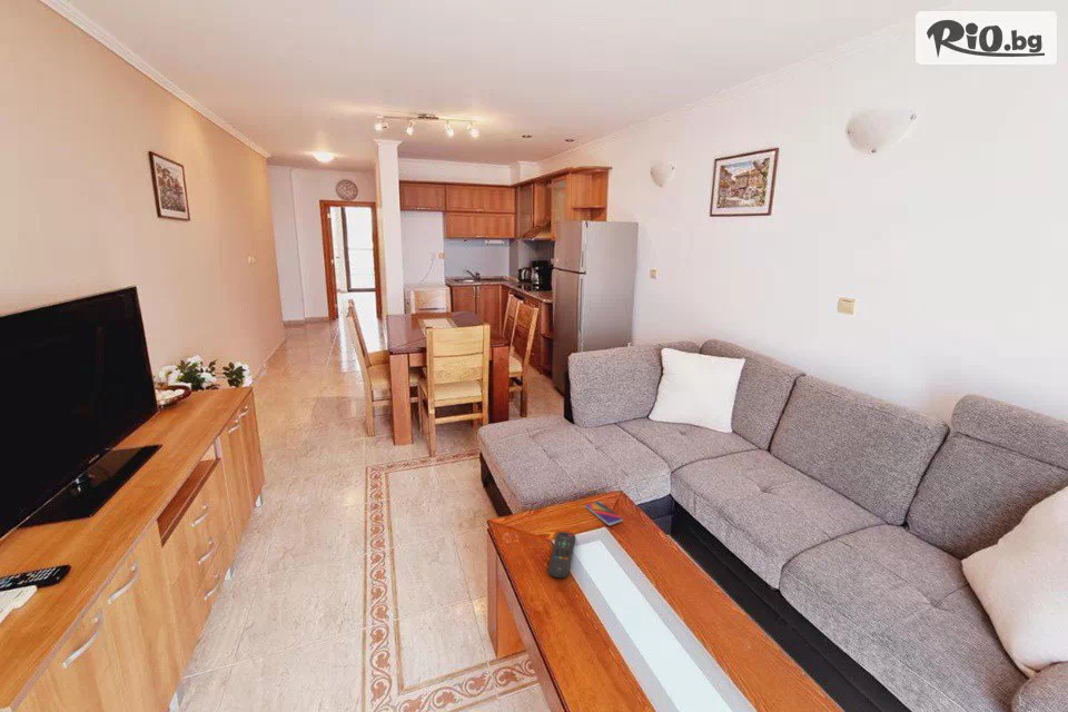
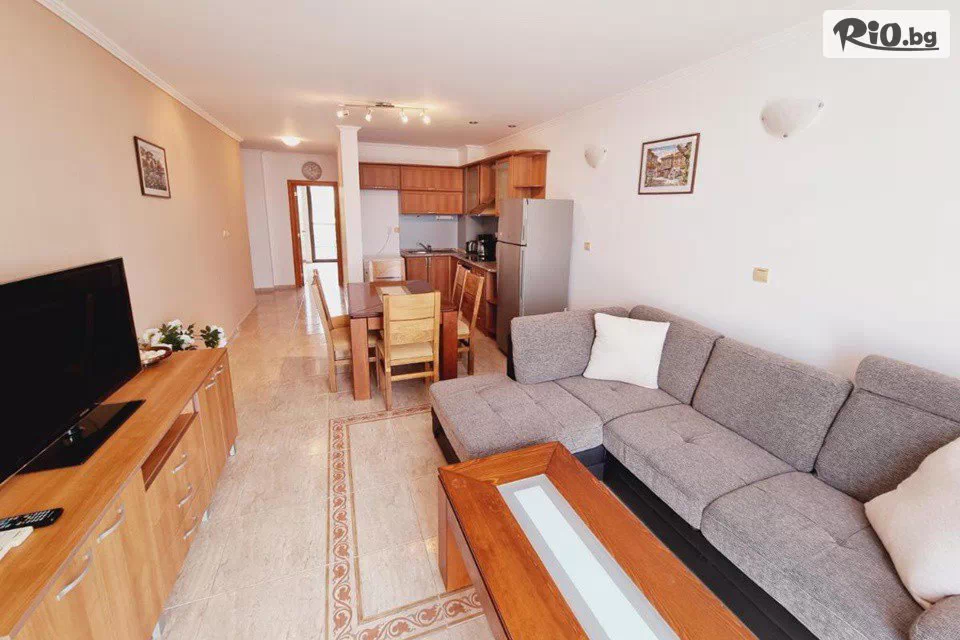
- smartphone (603, 512)
- remote control (562, 553)
